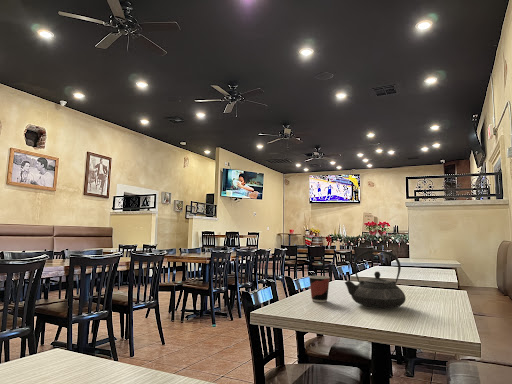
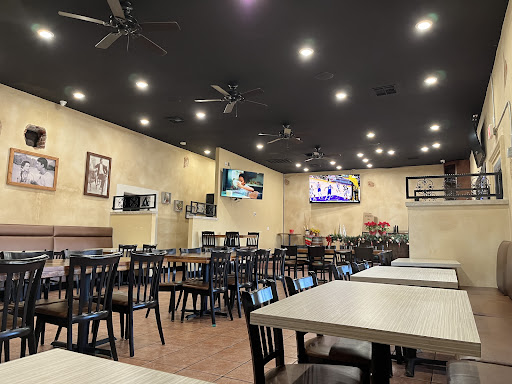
- cup (319, 288)
- teapot (373, 278)
